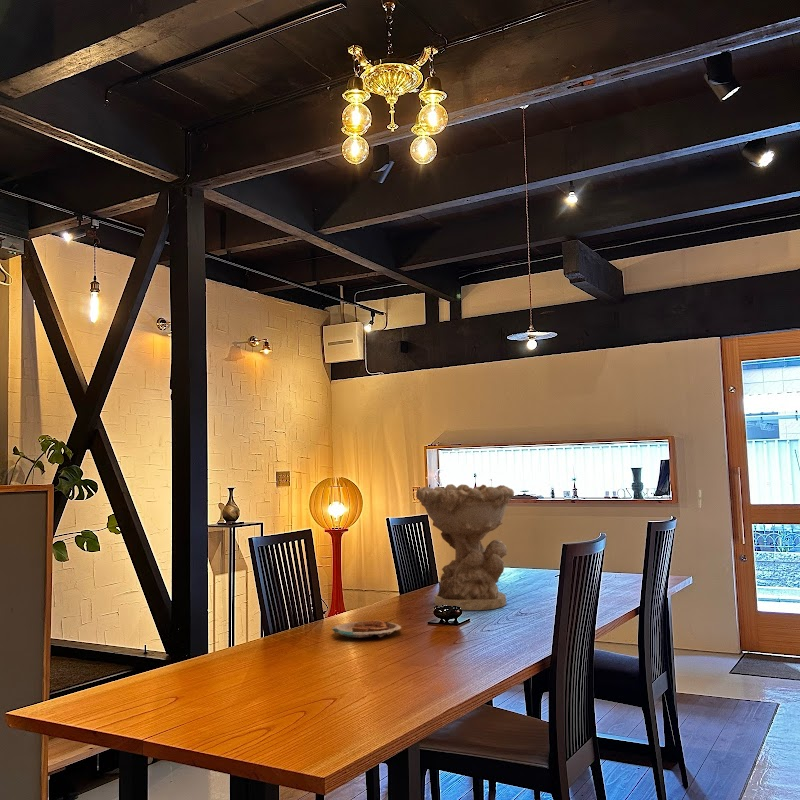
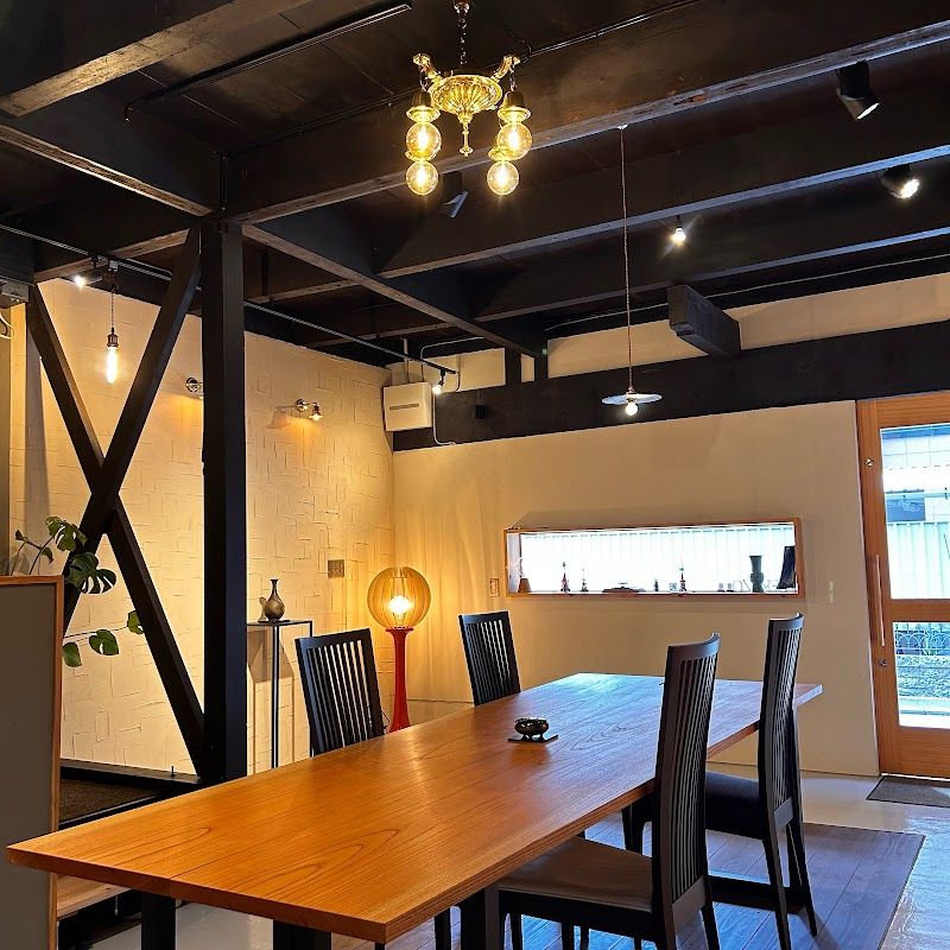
- plate (366, 628)
- decorative bowl (467, 543)
